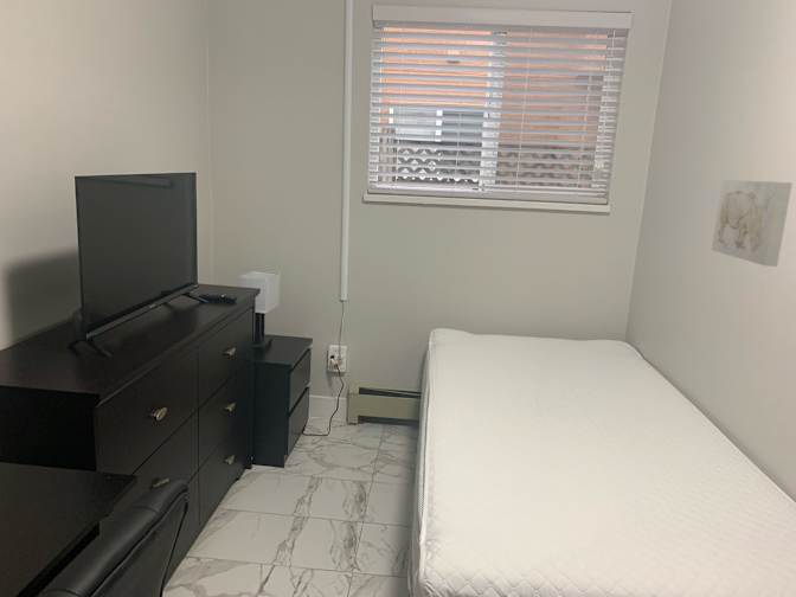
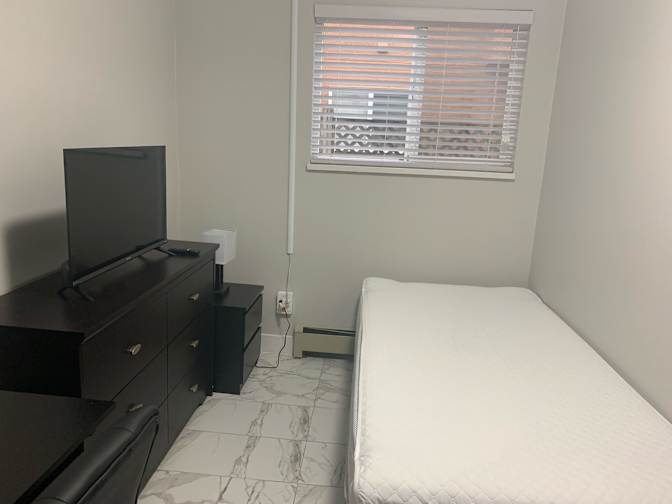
- wall art (747, 219)
